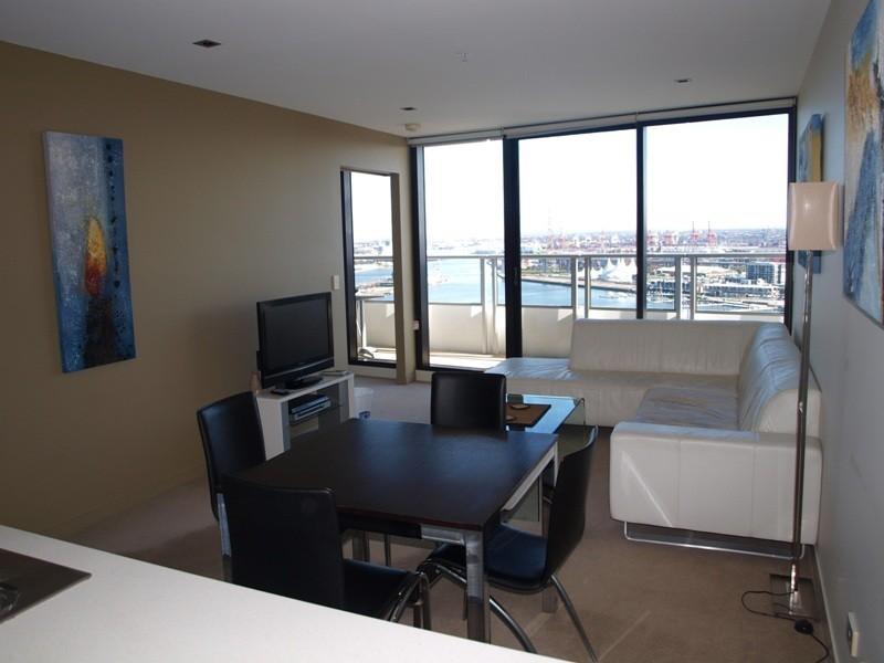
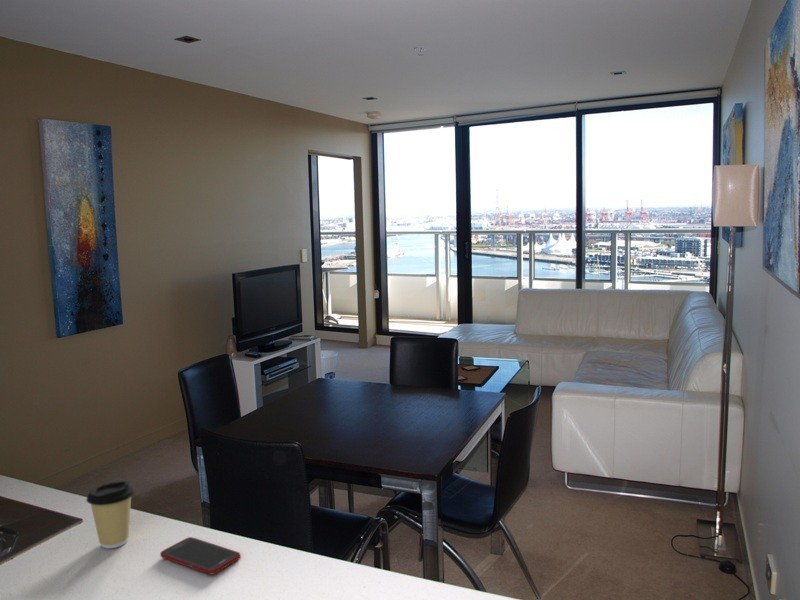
+ cell phone (200, 555)
+ coffee cup (112, 514)
